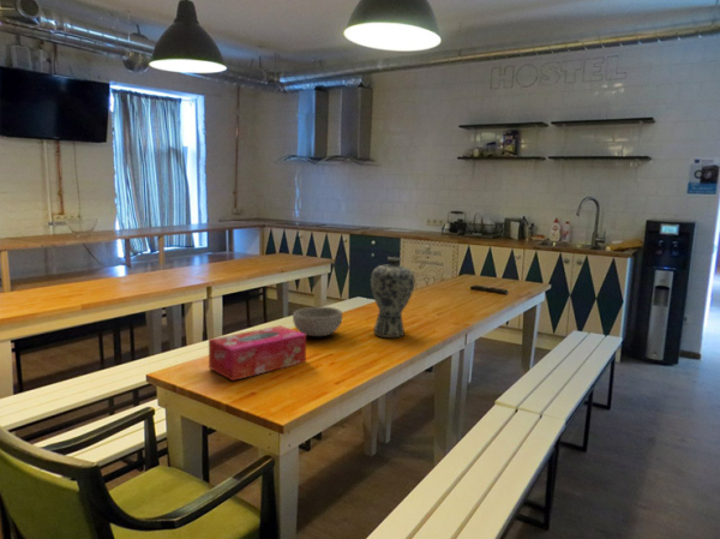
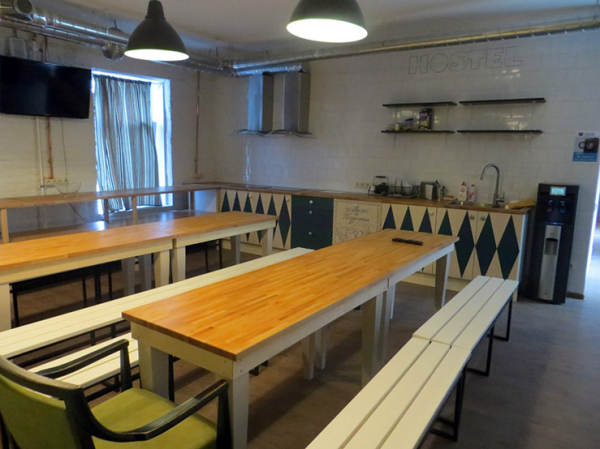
- bowl (317, 323)
- tissue box (258, 351)
- vase (391, 295)
